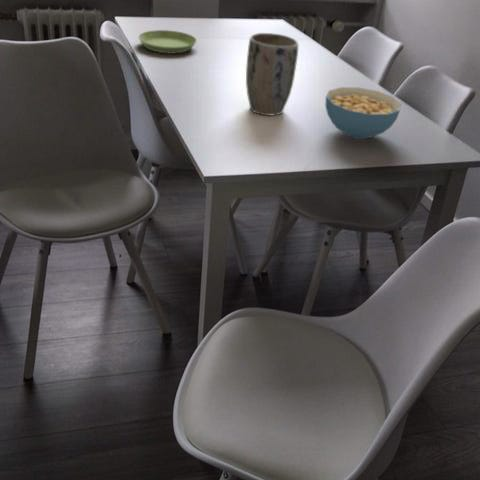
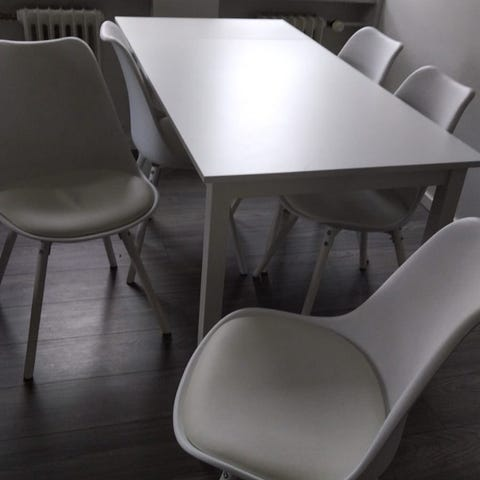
- plant pot (269, 75)
- cereal bowl (360, 117)
- saucer (167, 42)
